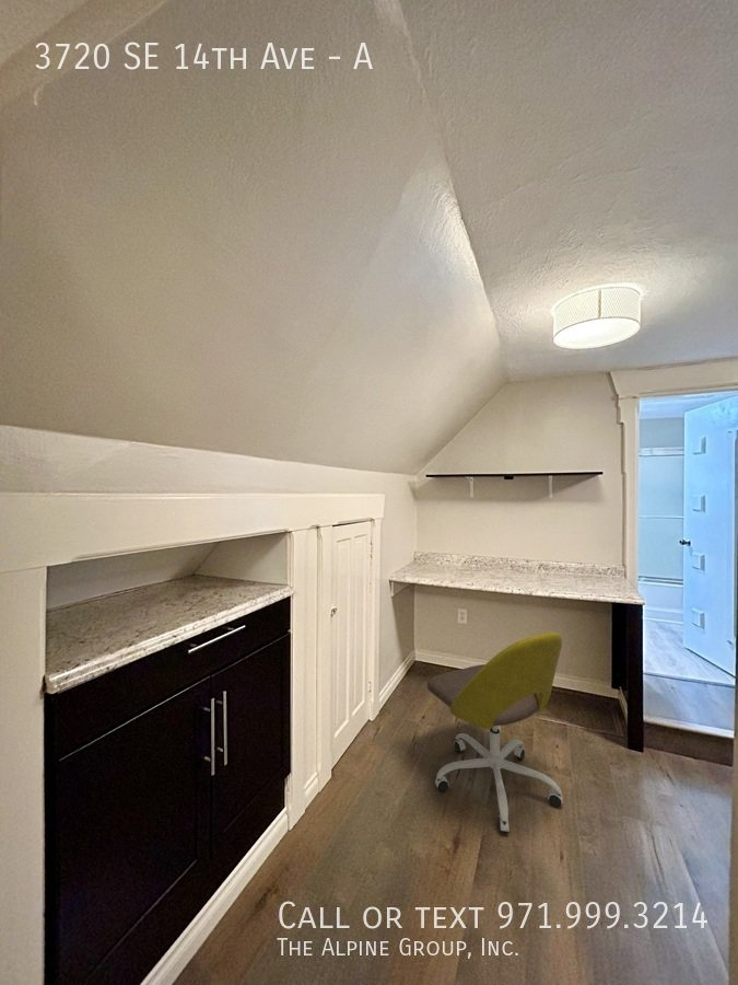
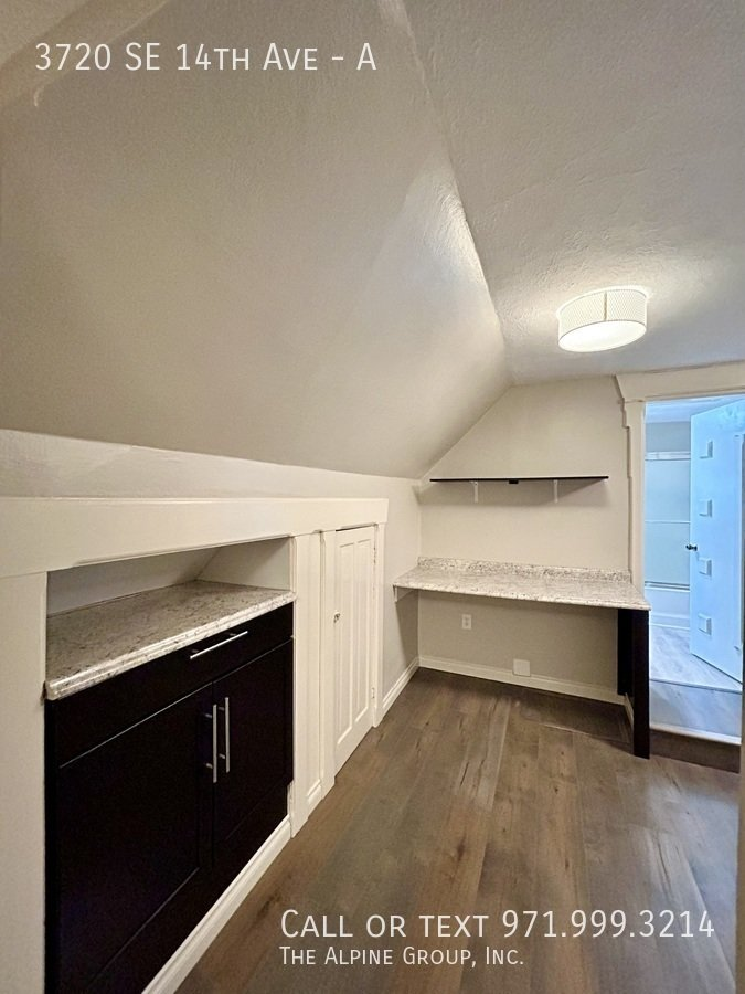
- office chair (490, 696)
